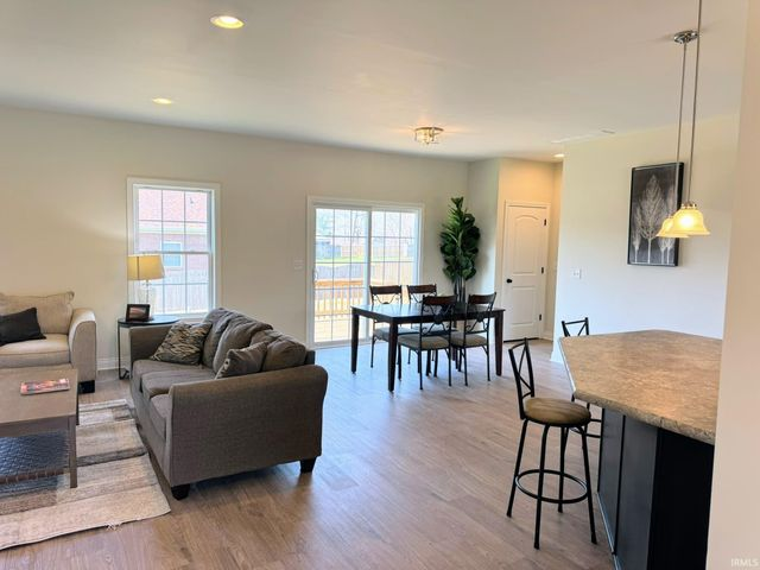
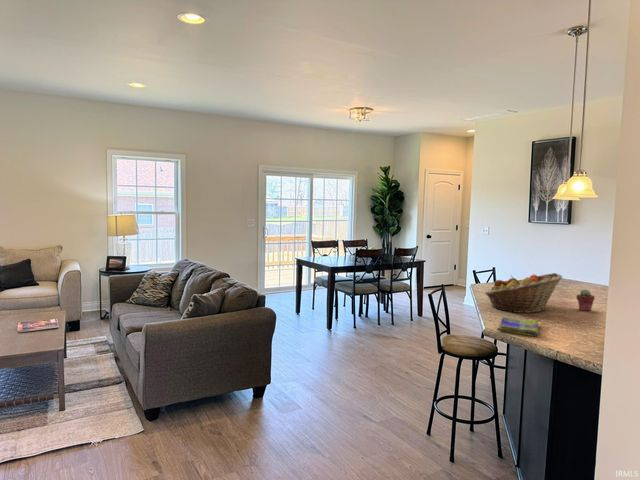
+ fruit basket (522, 290)
+ dish towel (518, 325)
+ potted succulent (585, 299)
